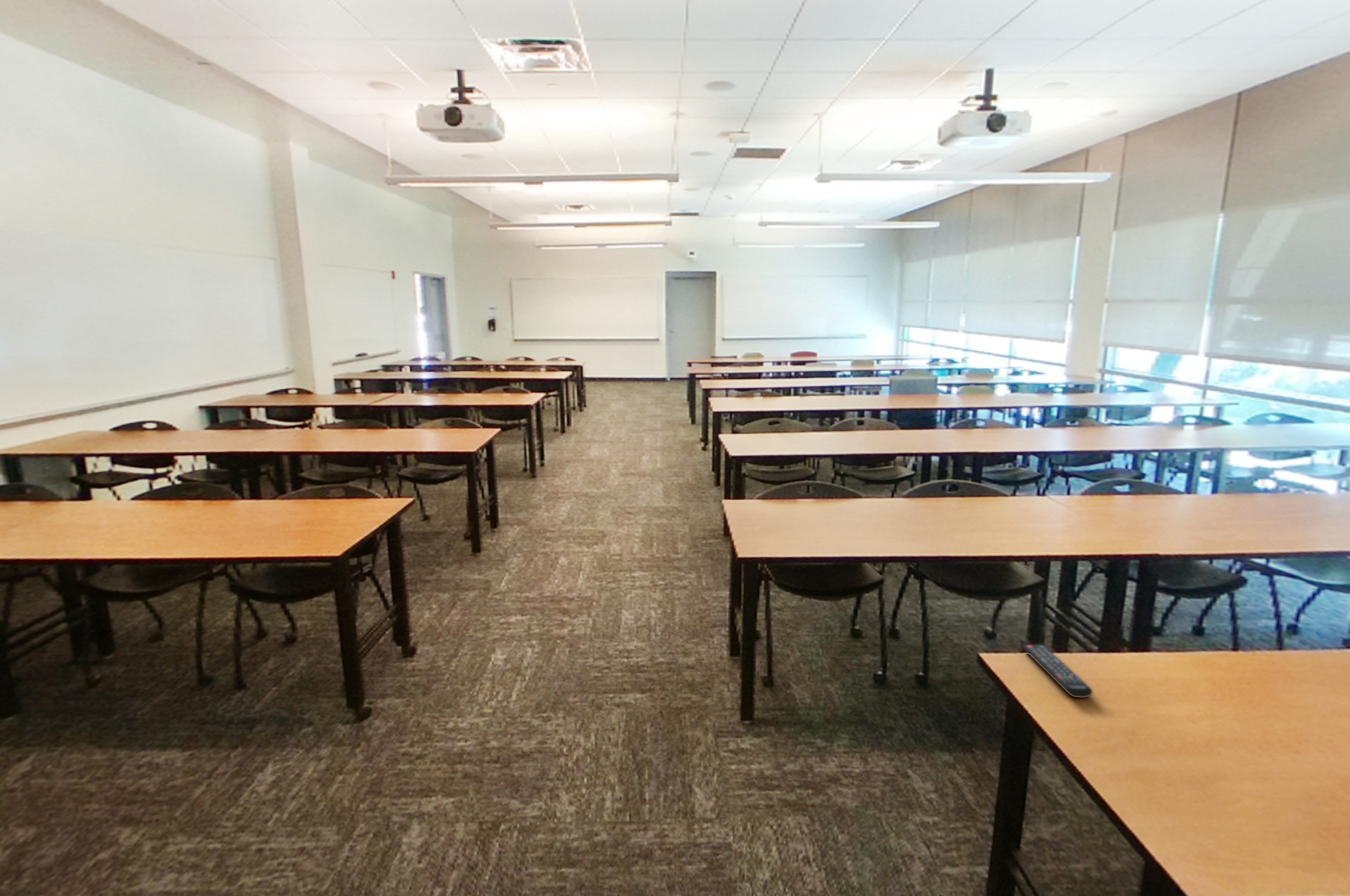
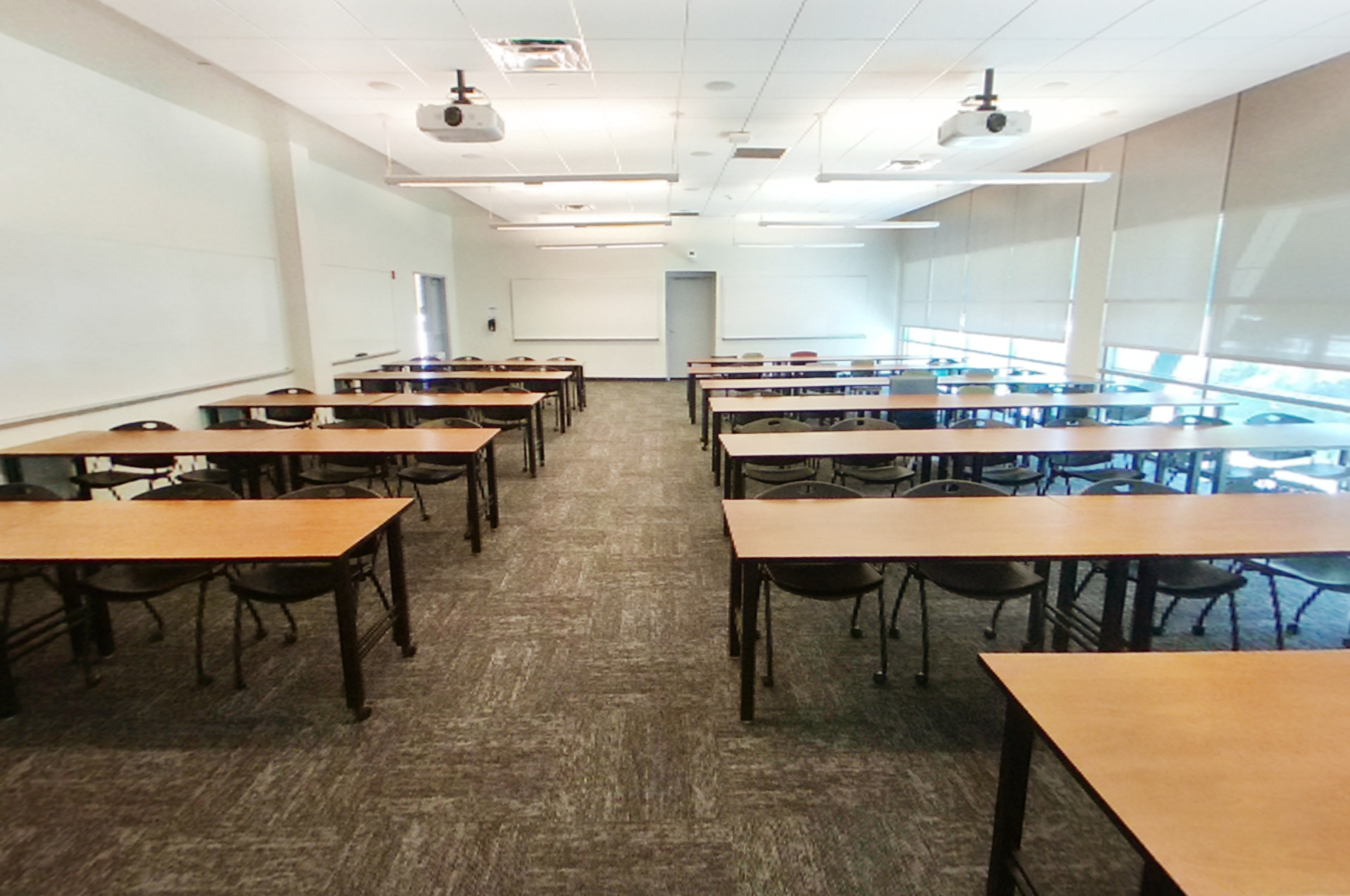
- remote control (1054, 668)
